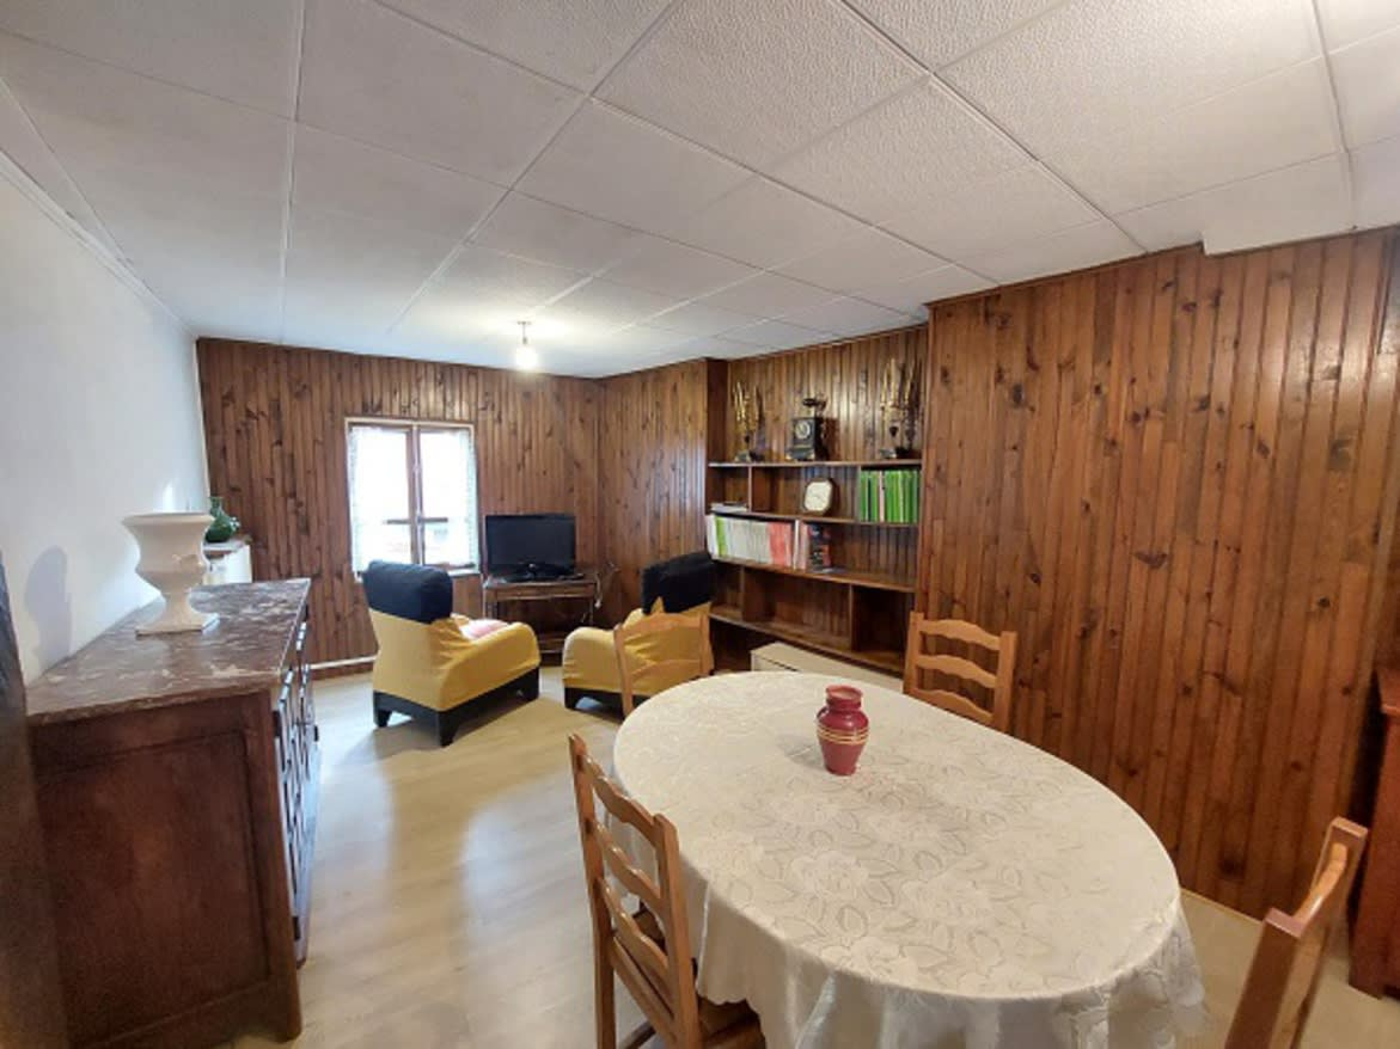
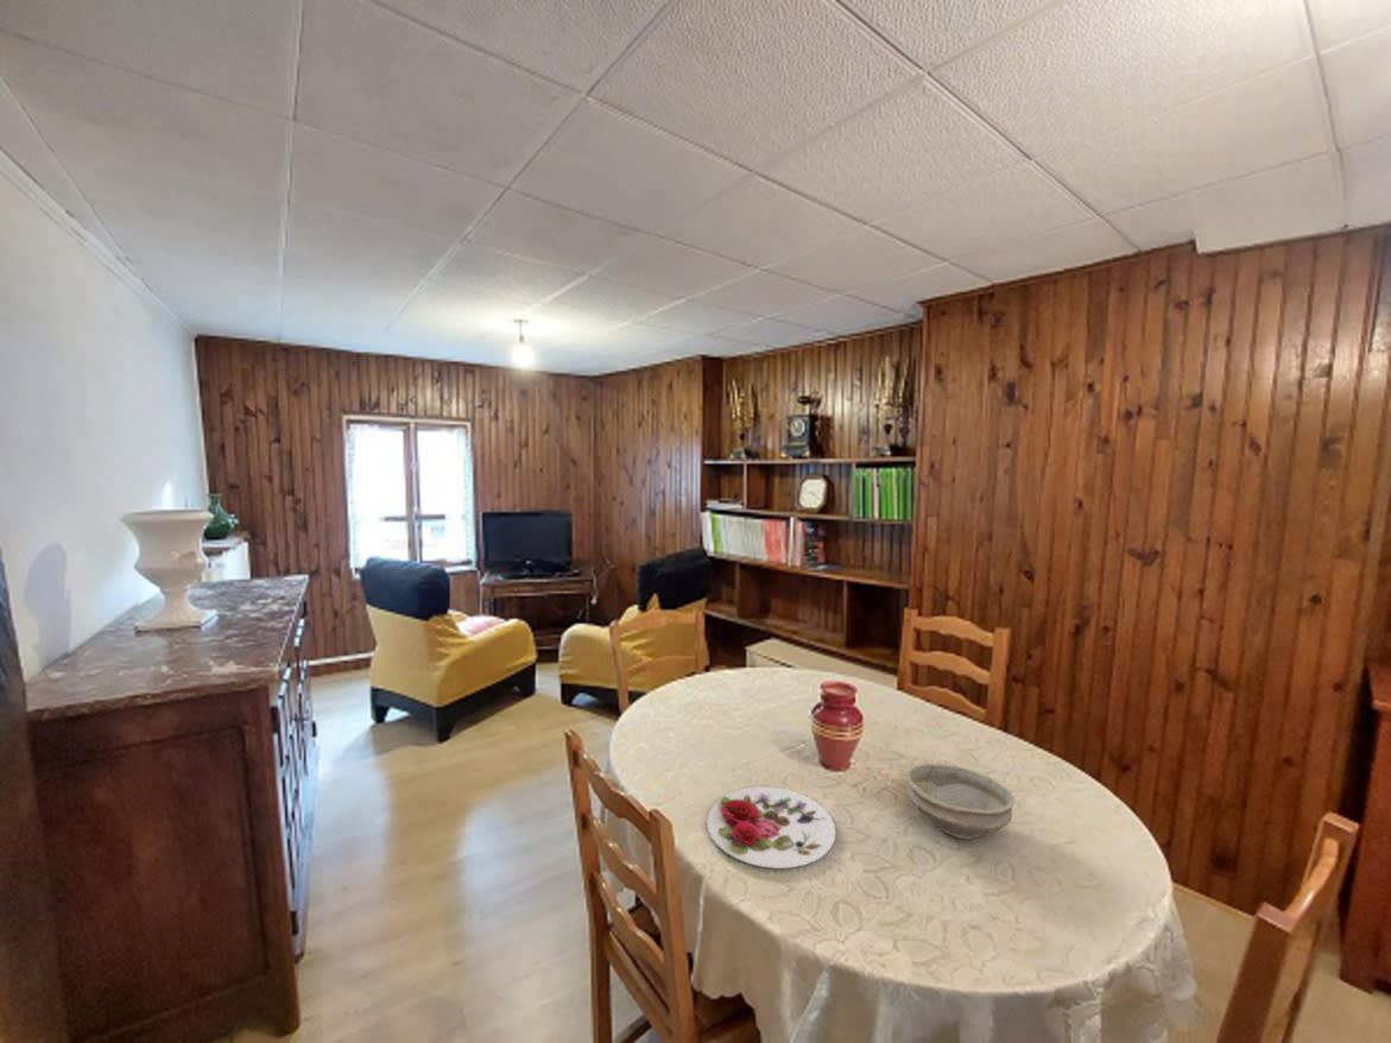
+ plate (770, 822)
+ bowl (956, 804)
